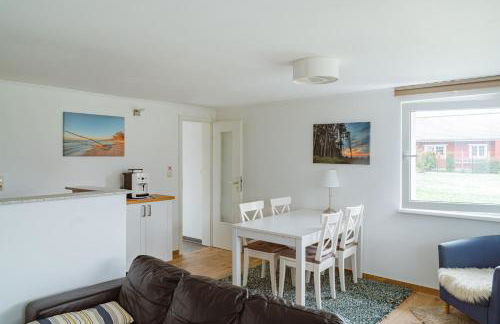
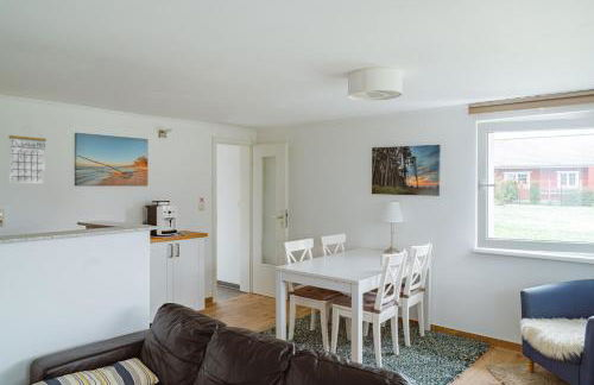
+ calendar (27, 154)
